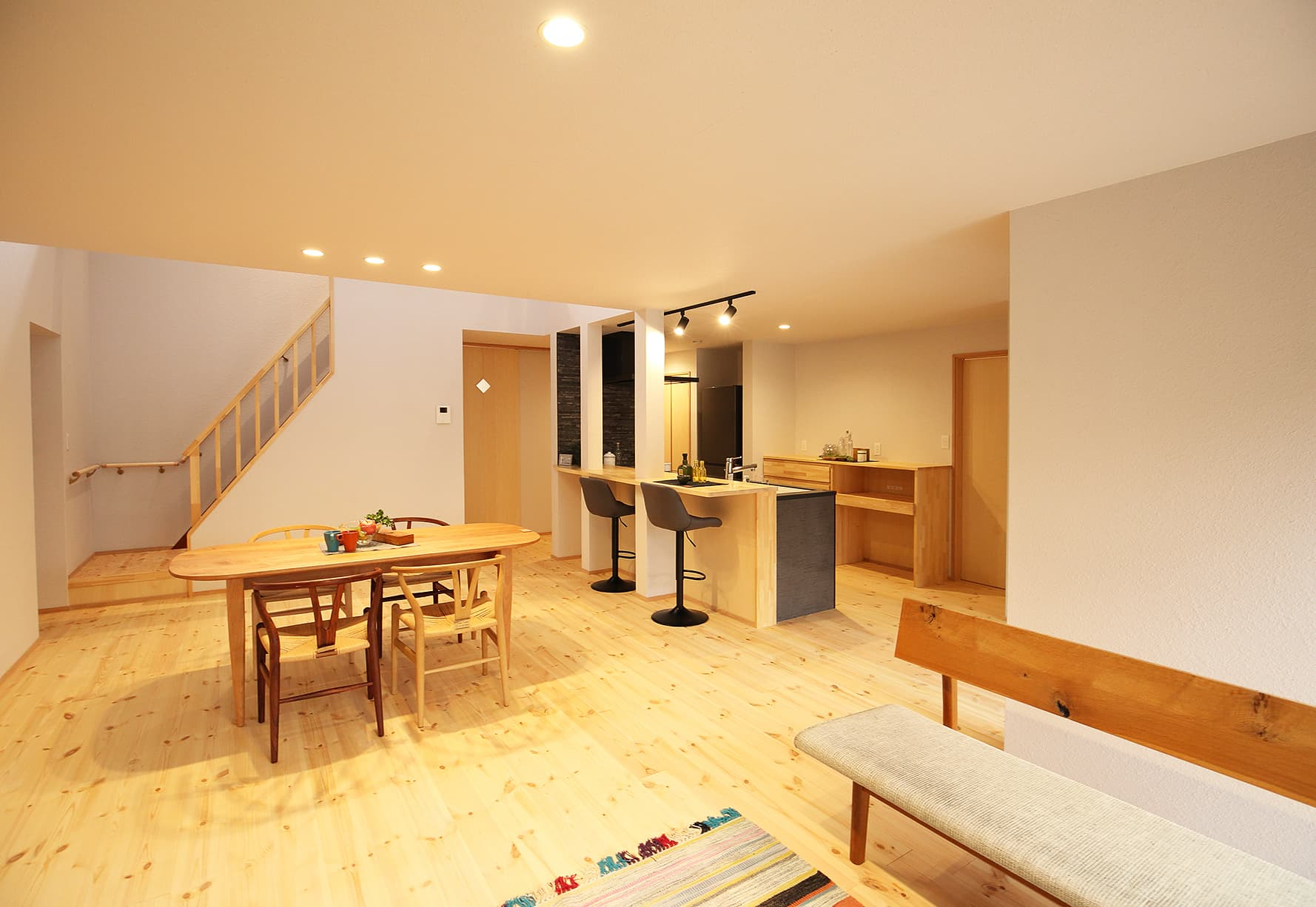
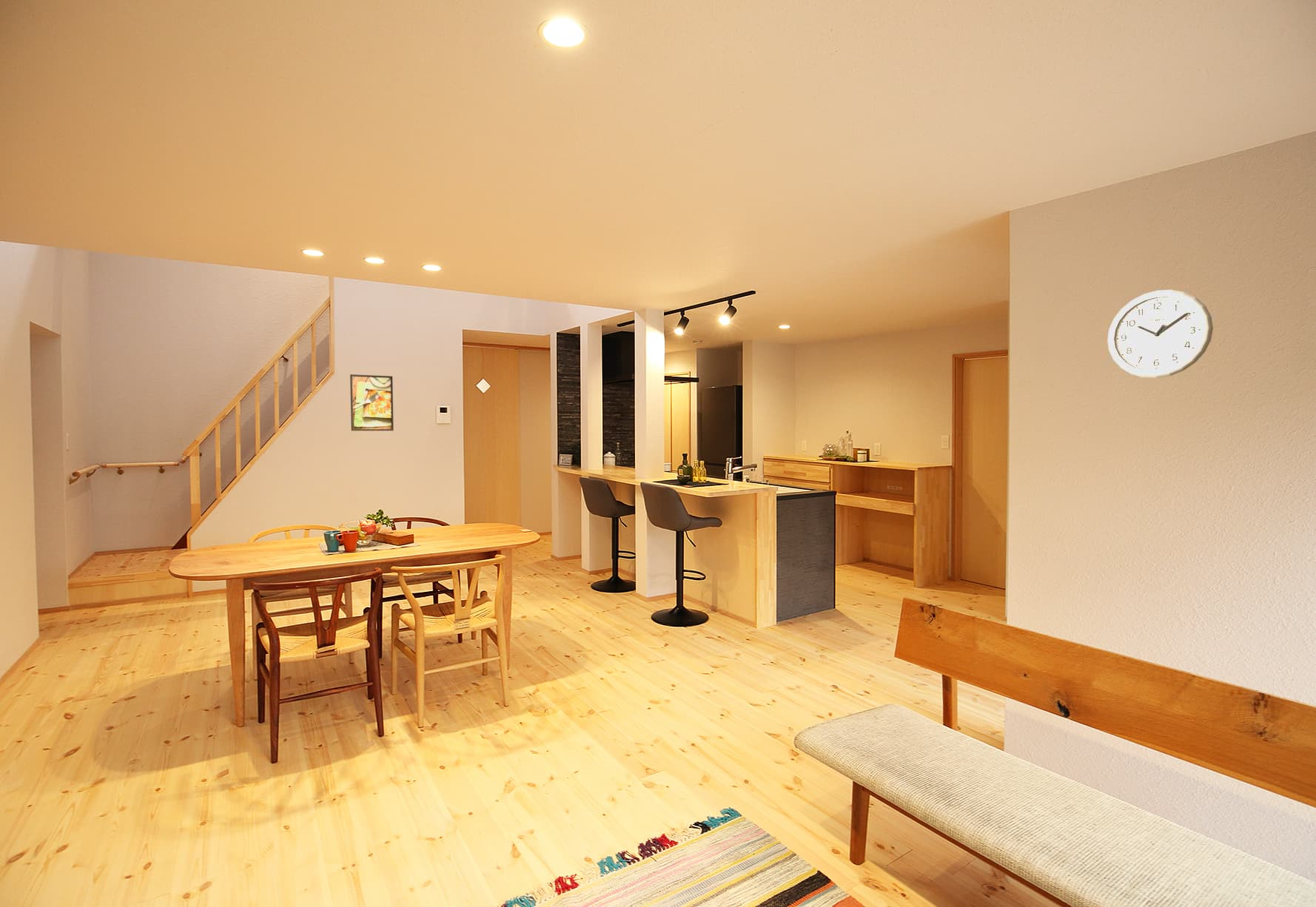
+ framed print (372, 402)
+ wall clock (1156, 334)
